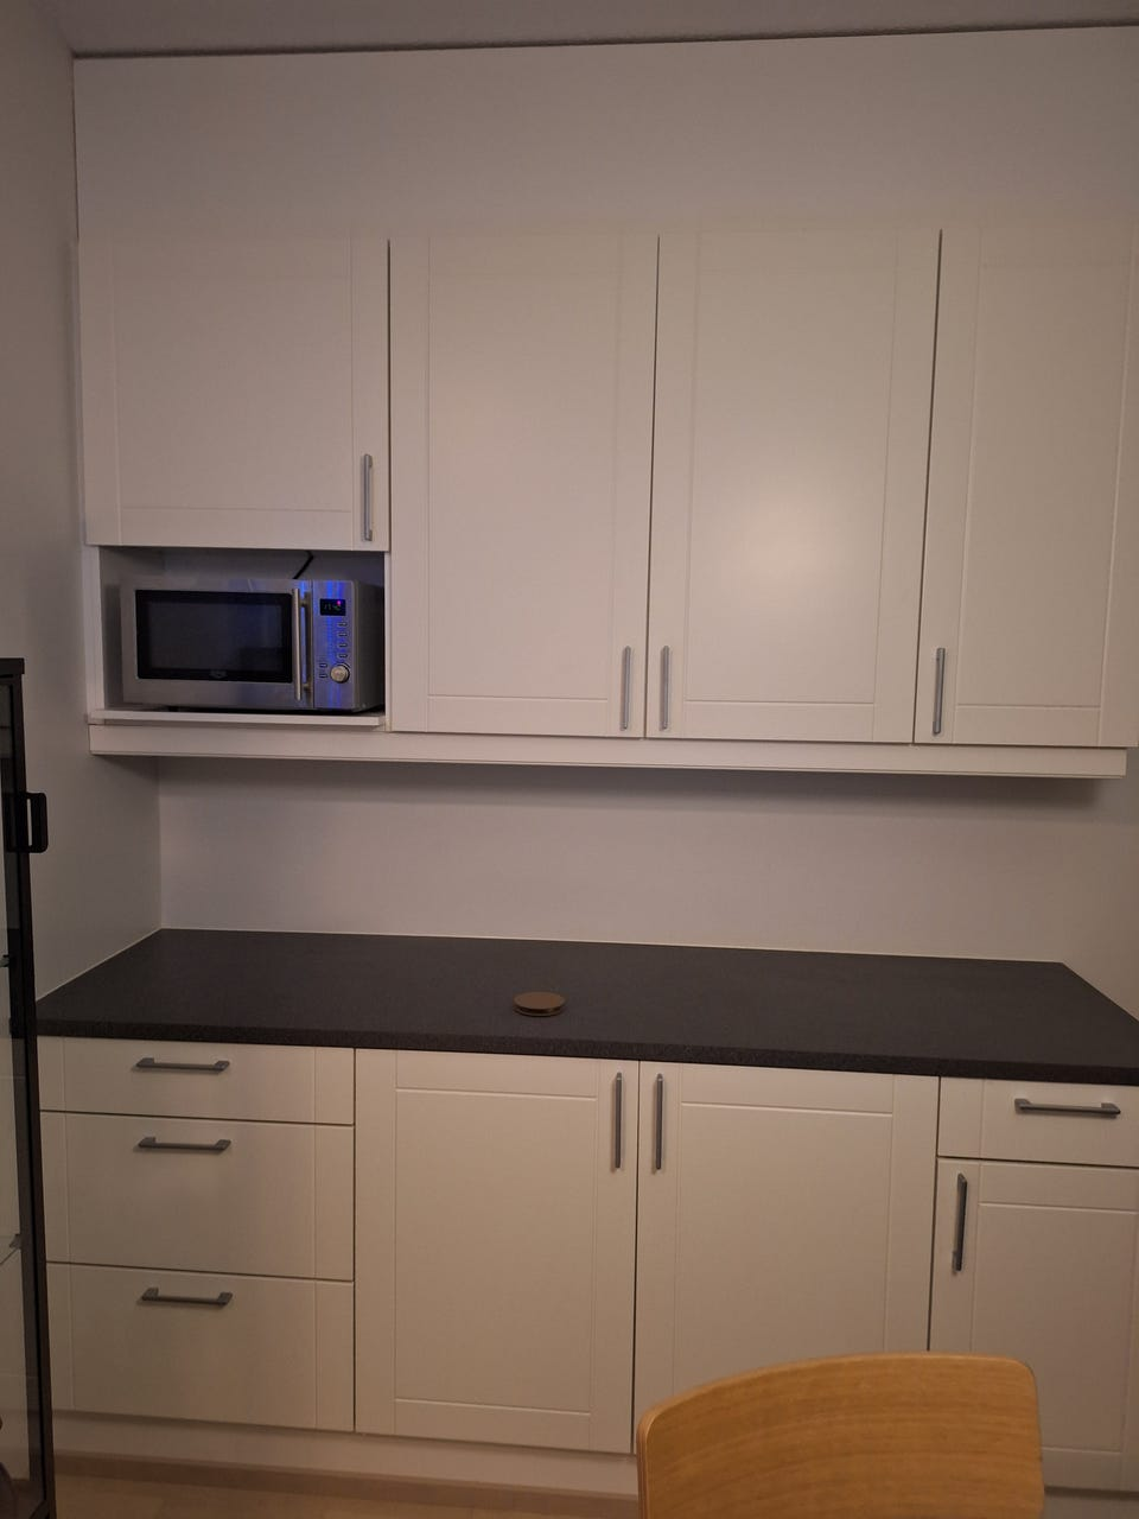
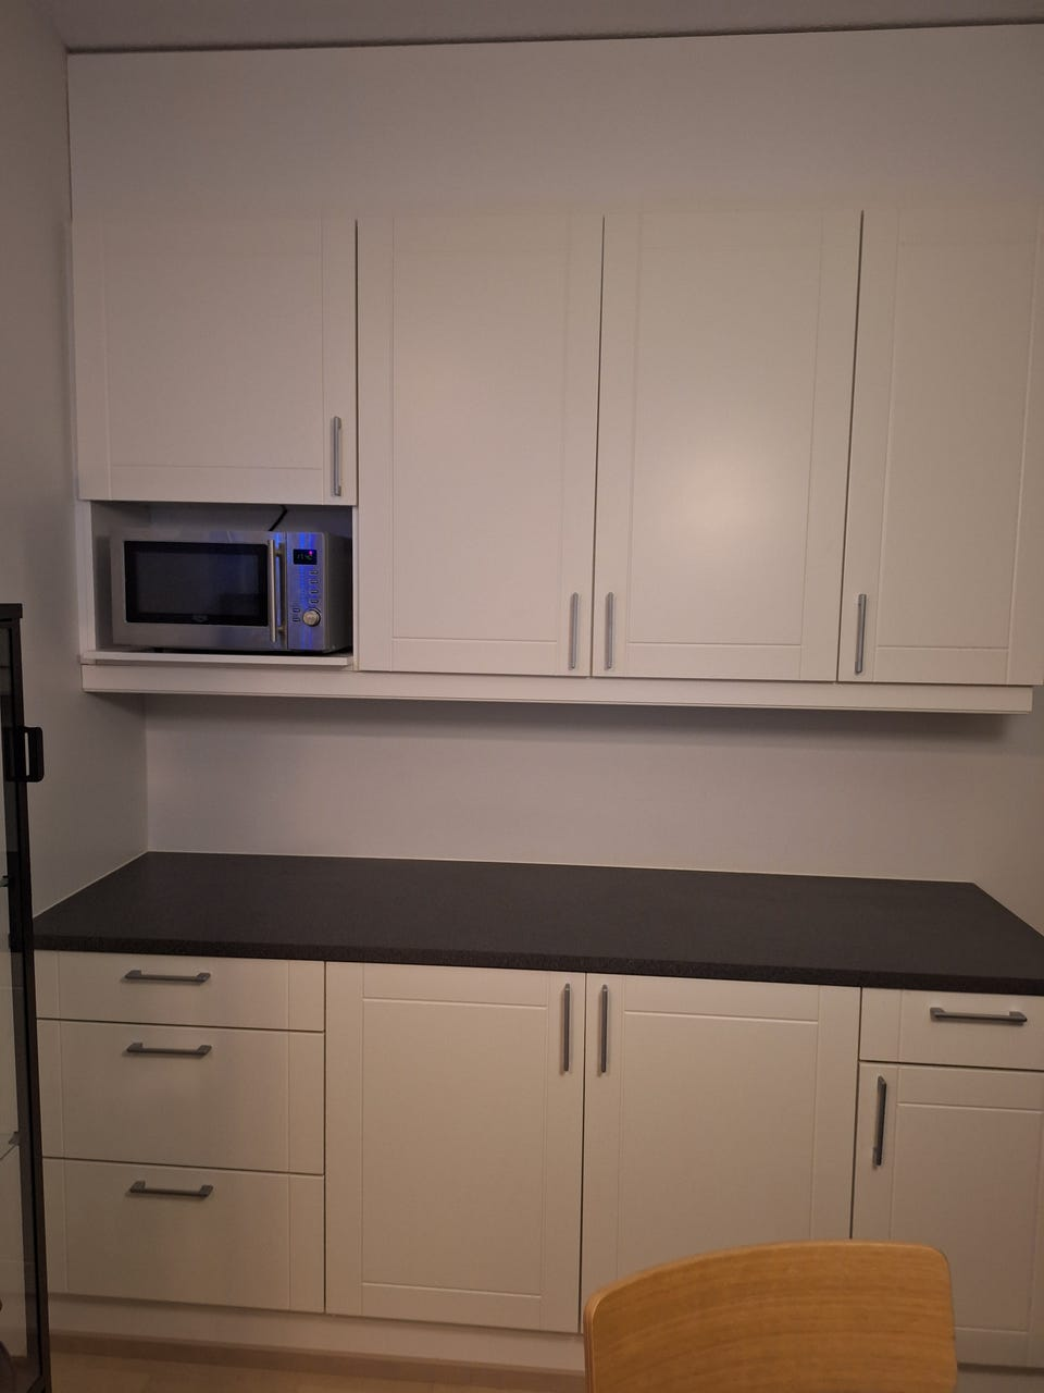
- coaster (538, 1002)
